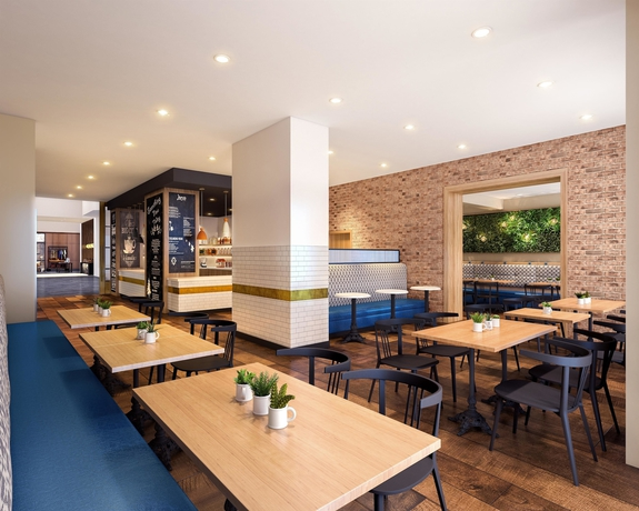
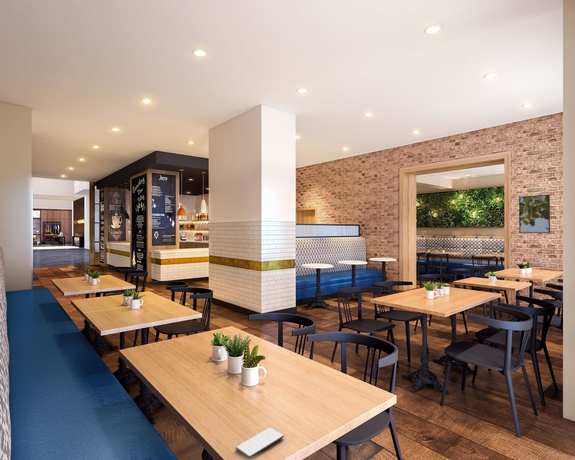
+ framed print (534, 214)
+ smartphone (260, 441)
